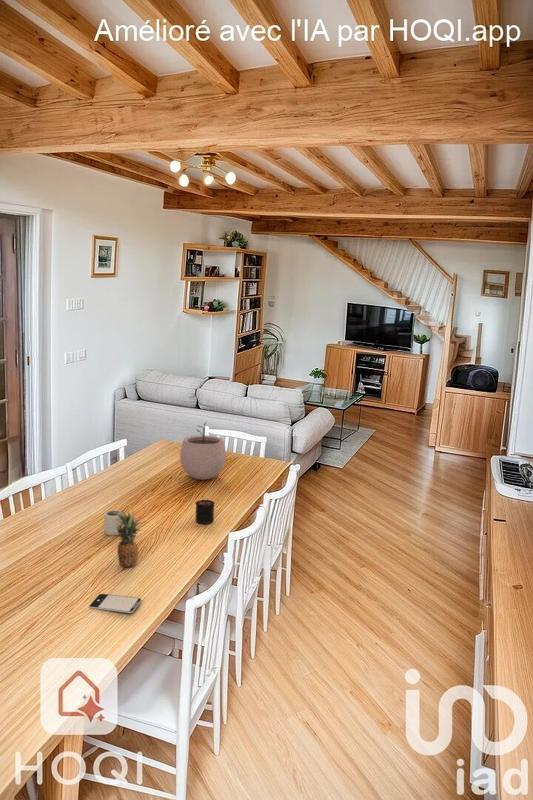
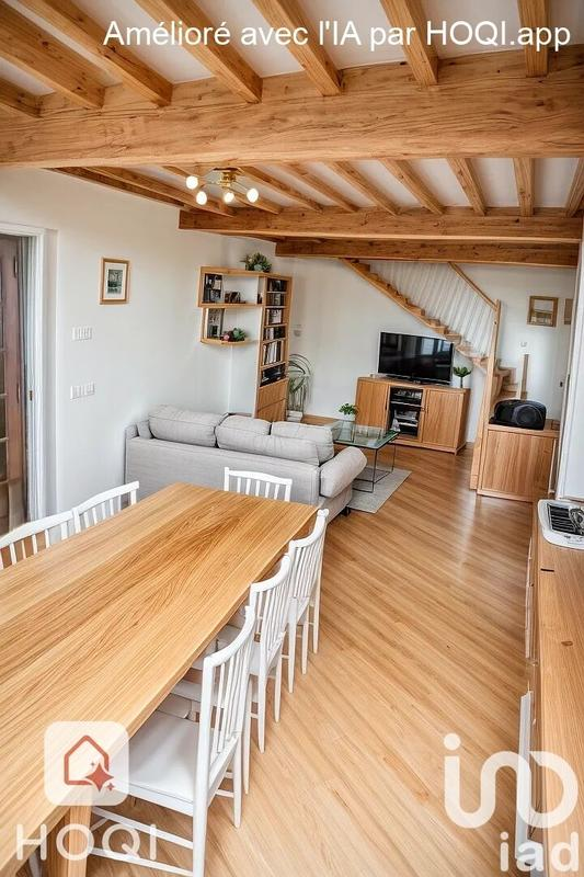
- smartphone (115, 603)
- plant pot (203, 450)
- candle (204, 507)
- fruit (129, 538)
- cup (116, 523)
